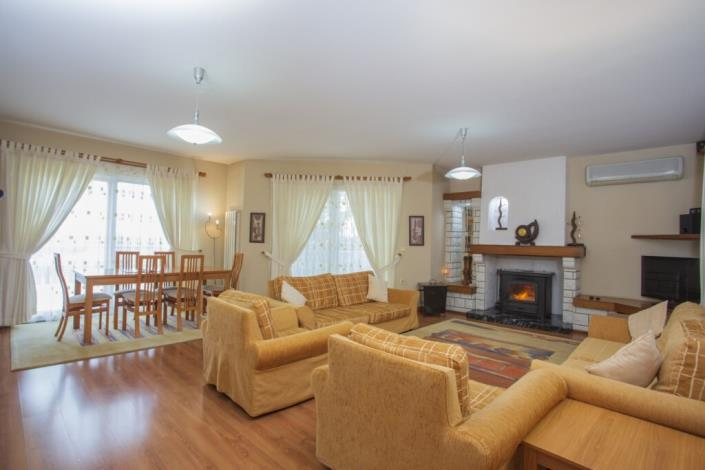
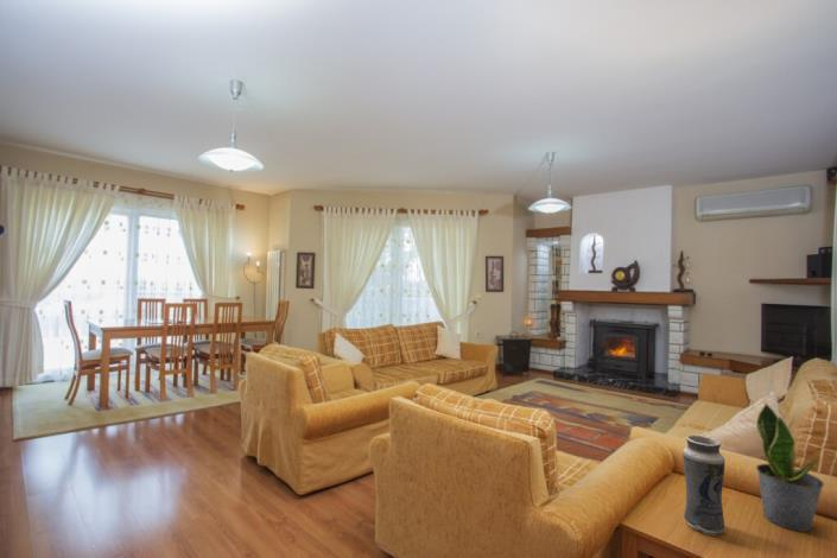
+ vase (703, 482)
+ potted plant (788, 464)
